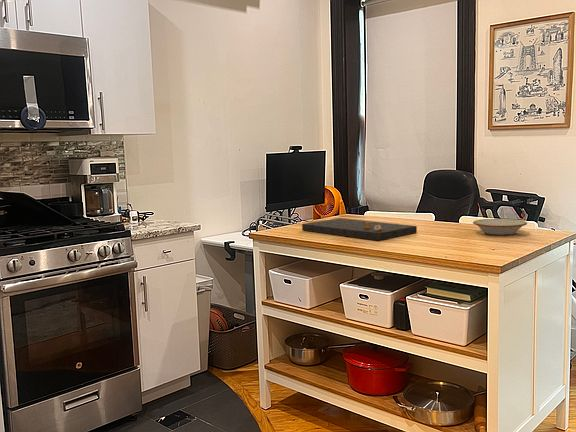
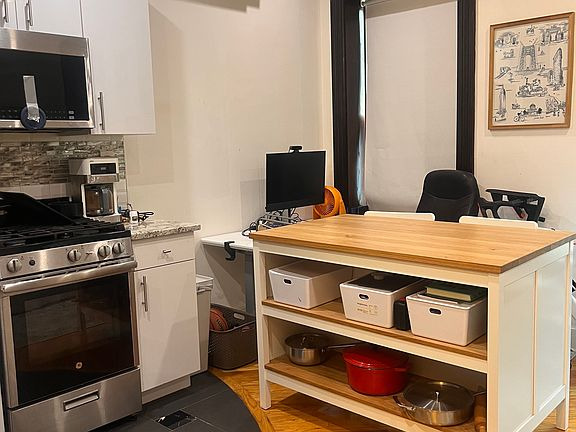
- cutting board (357, 225)
- bowl (499, 227)
